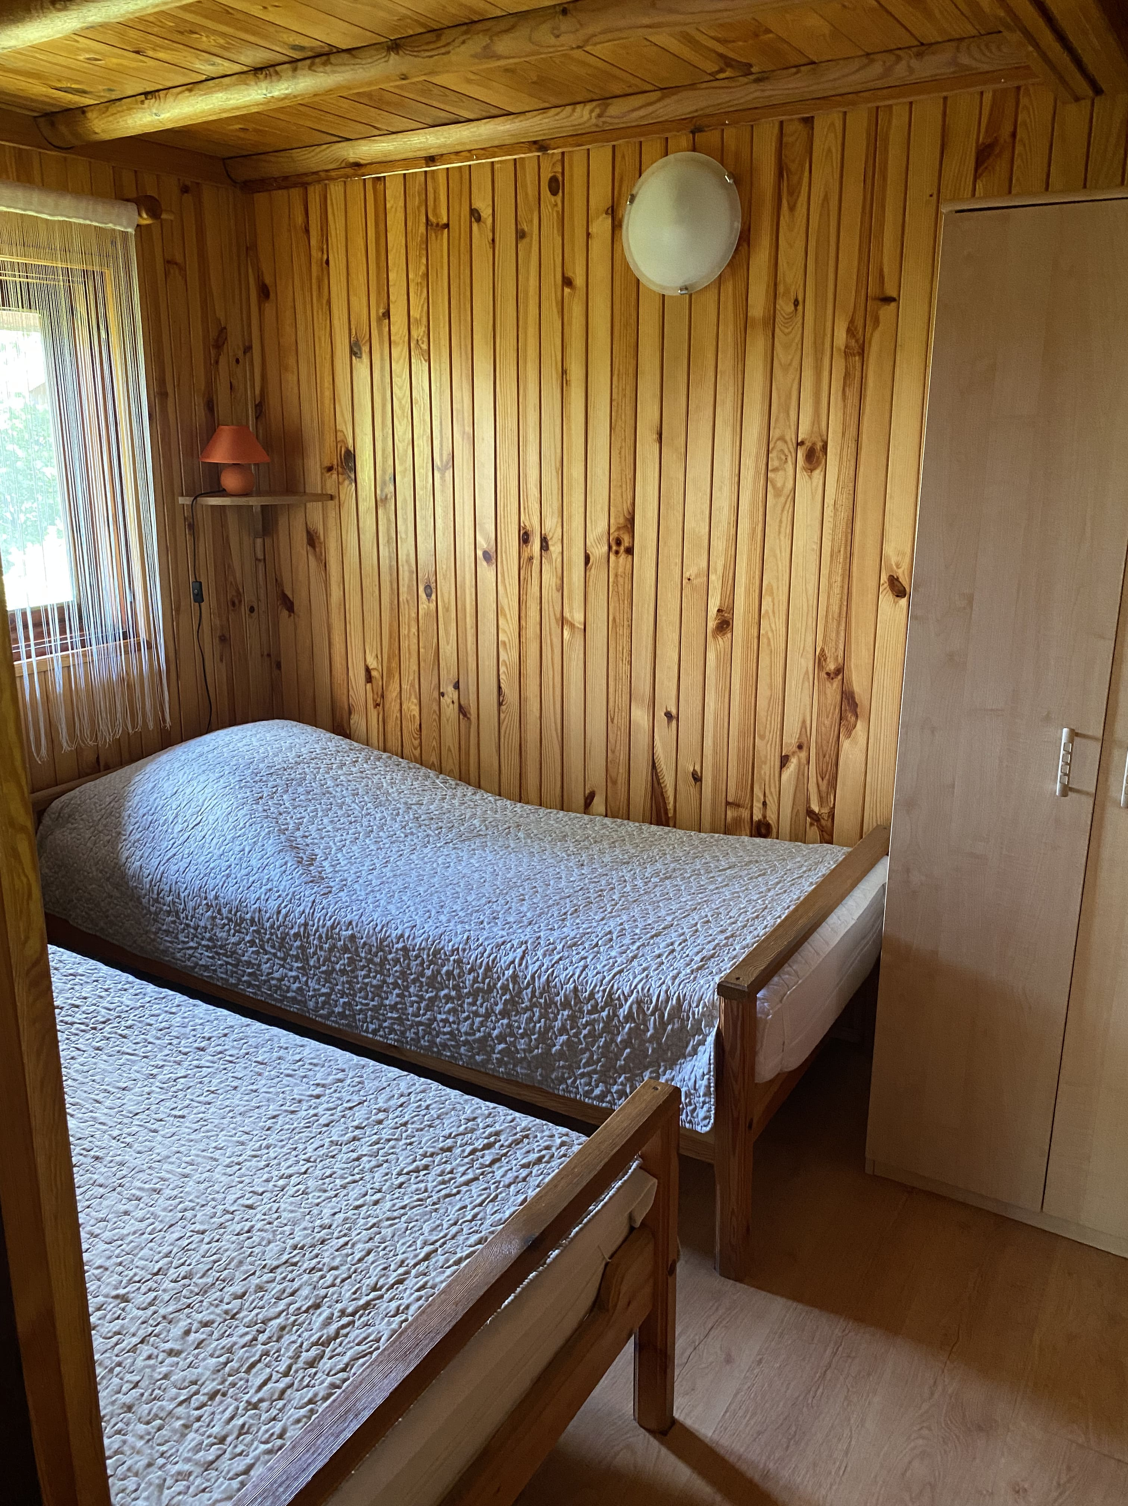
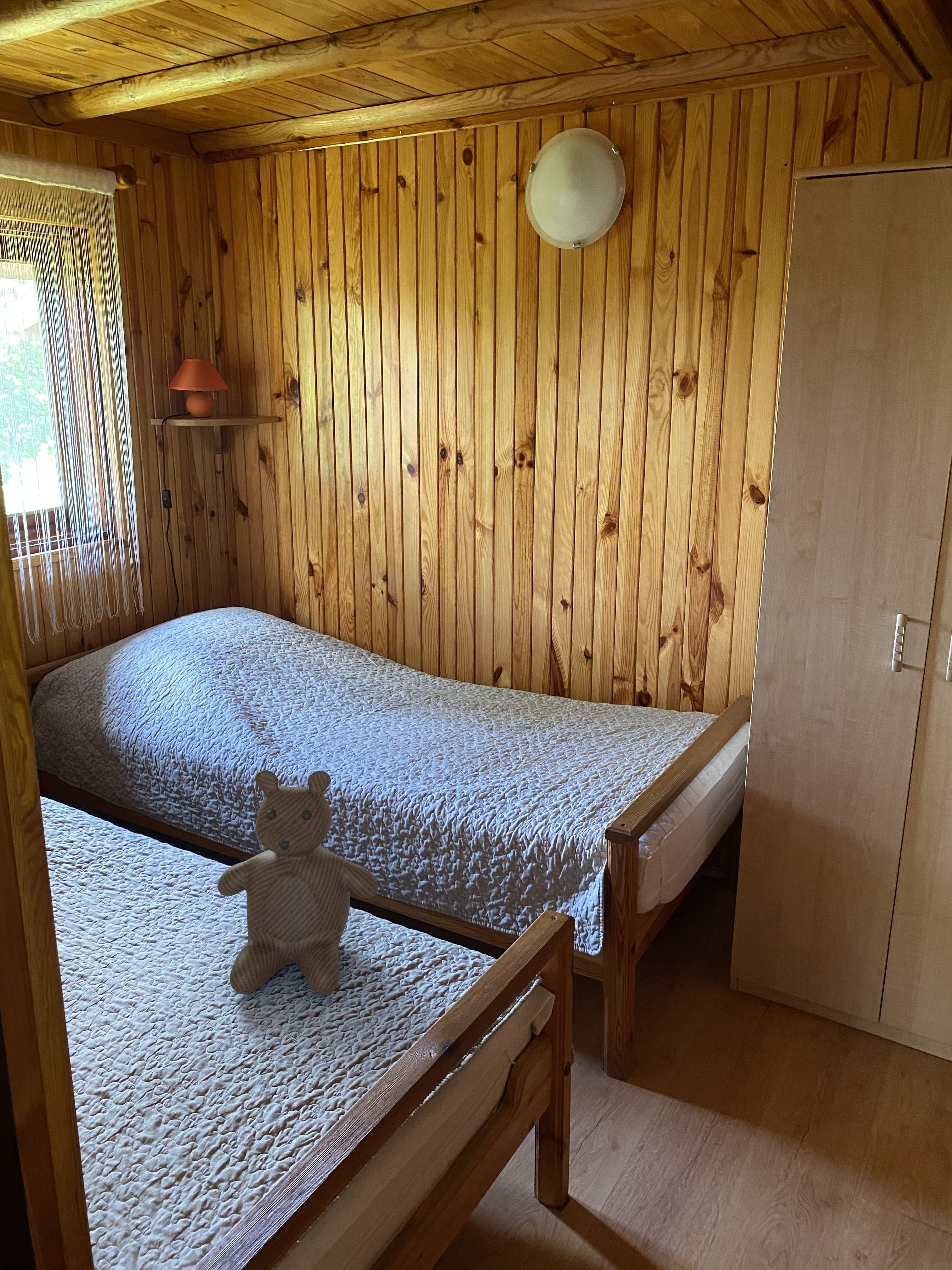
+ teddy bear (291, 875)
